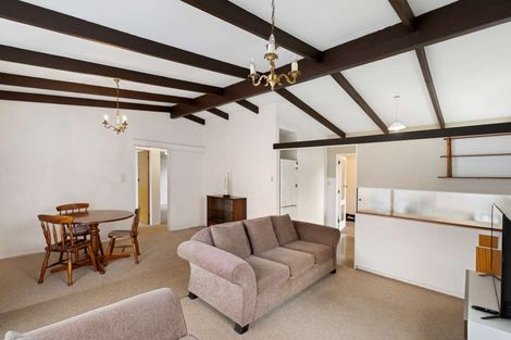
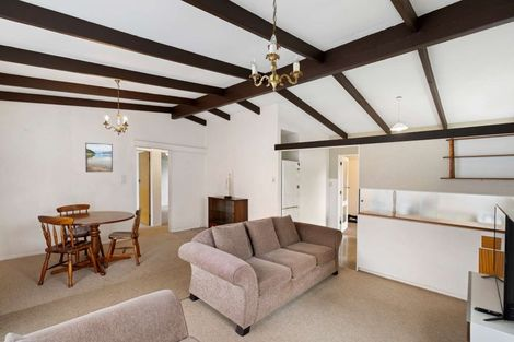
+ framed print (98, 157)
